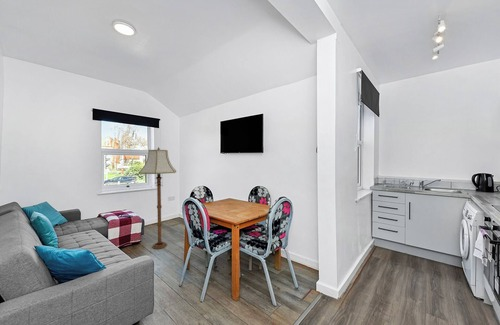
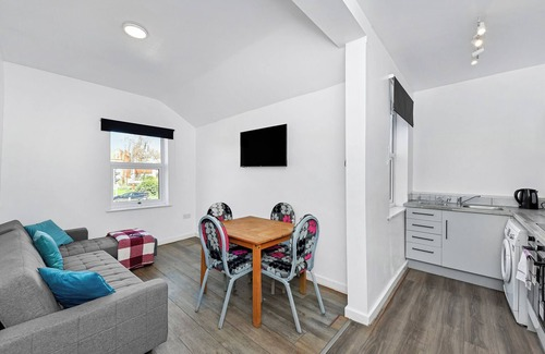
- floor lamp (158, 196)
